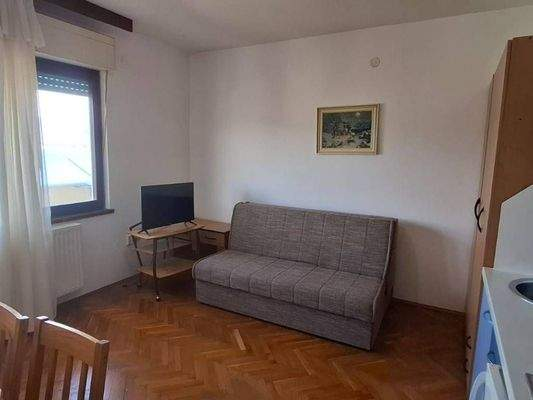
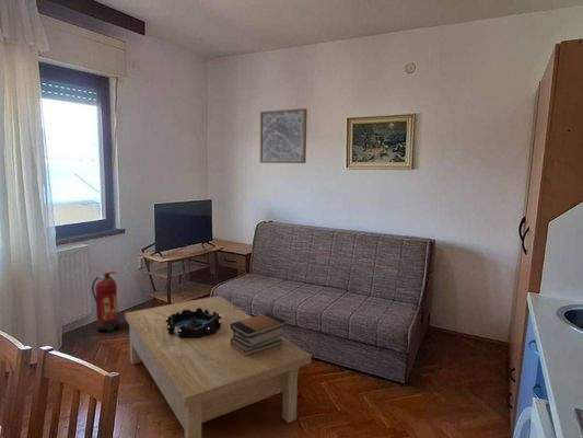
+ coffee table (207, 358)
+ book stack (258, 333)
+ decorative bowl (194, 321)
+ fire extinguisher (105, 299)
+ wall art (282, 137)
